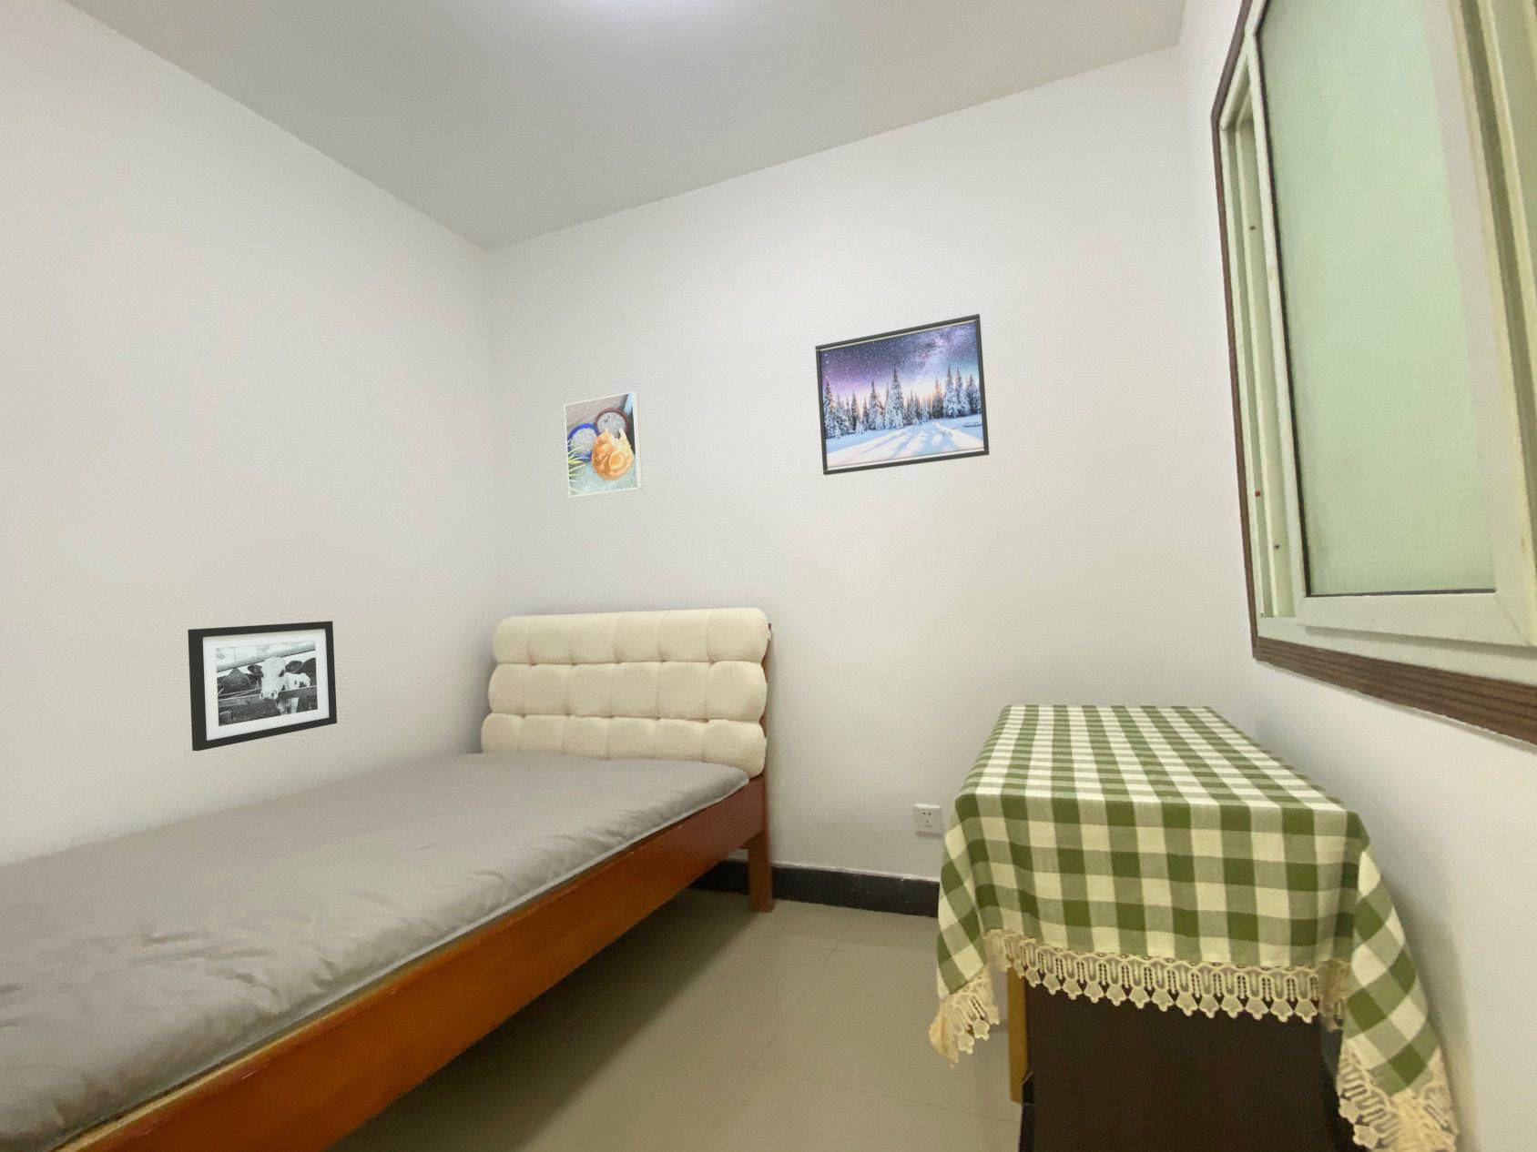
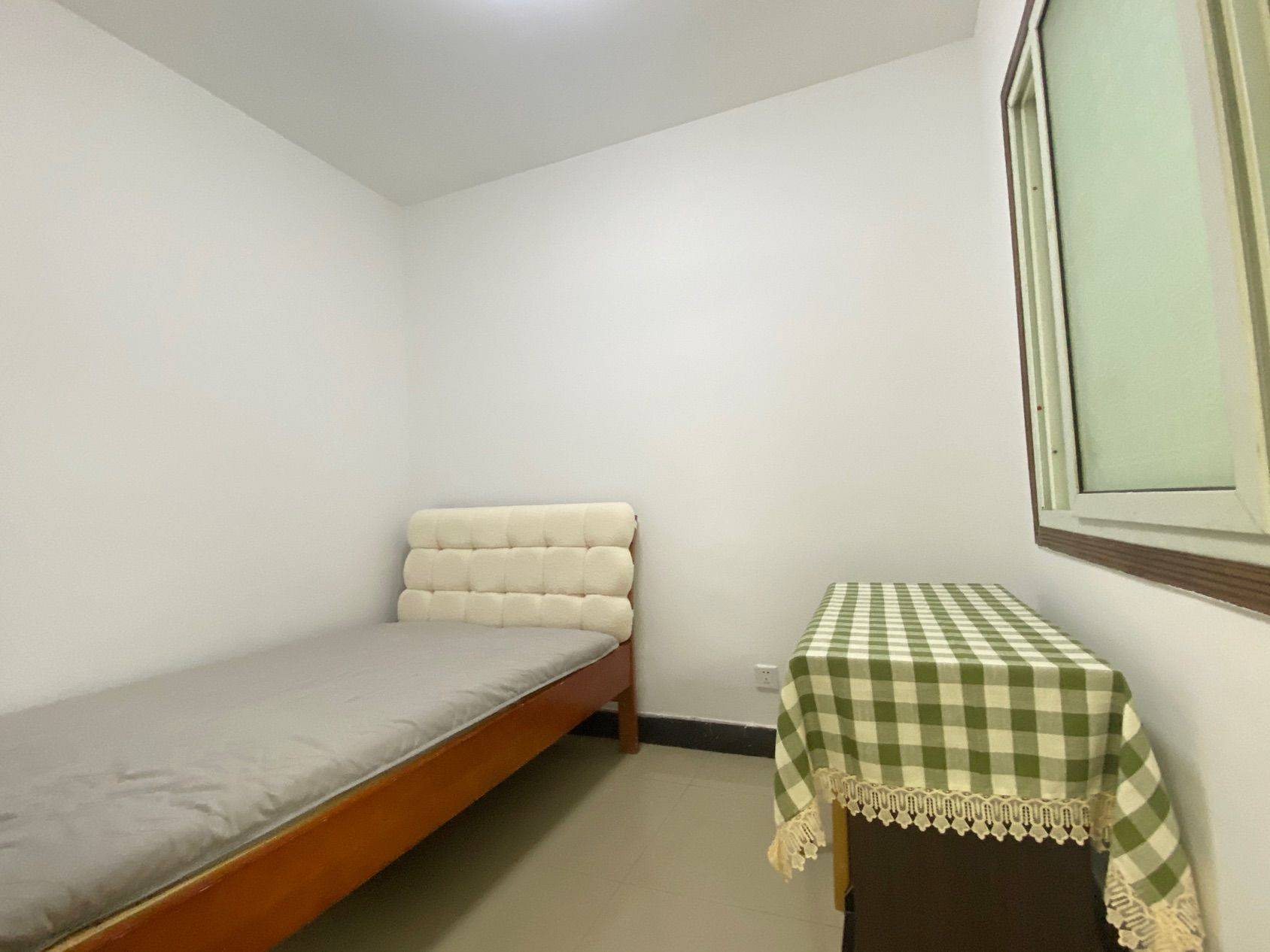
- picture frame (269, 680)
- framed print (601, 445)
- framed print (898, 398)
